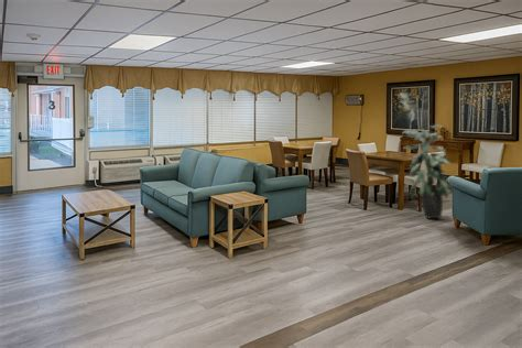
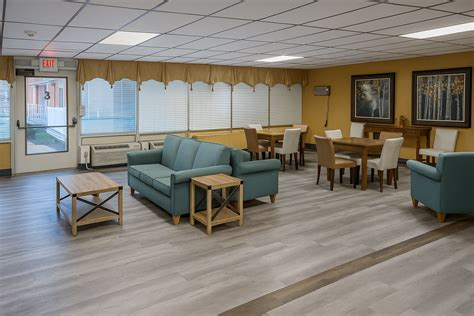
- indoor plant (428, 172)
